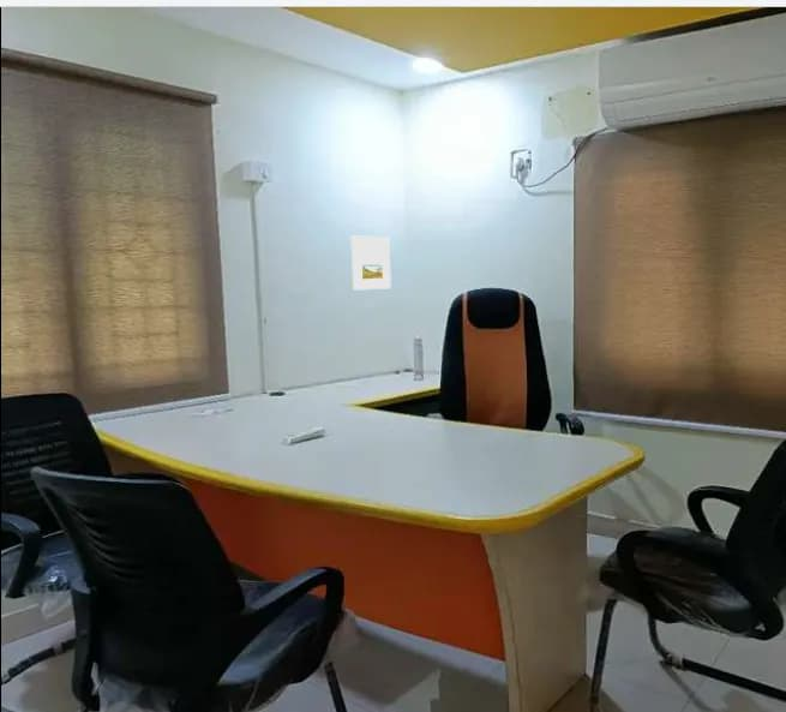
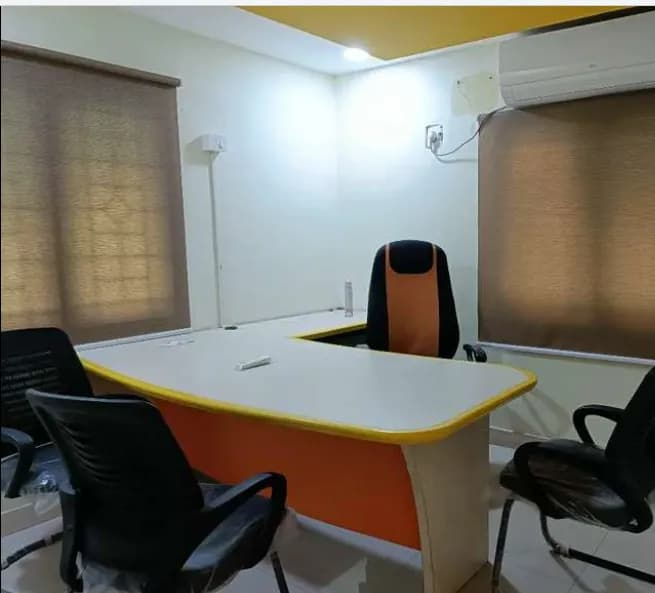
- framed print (371, 263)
